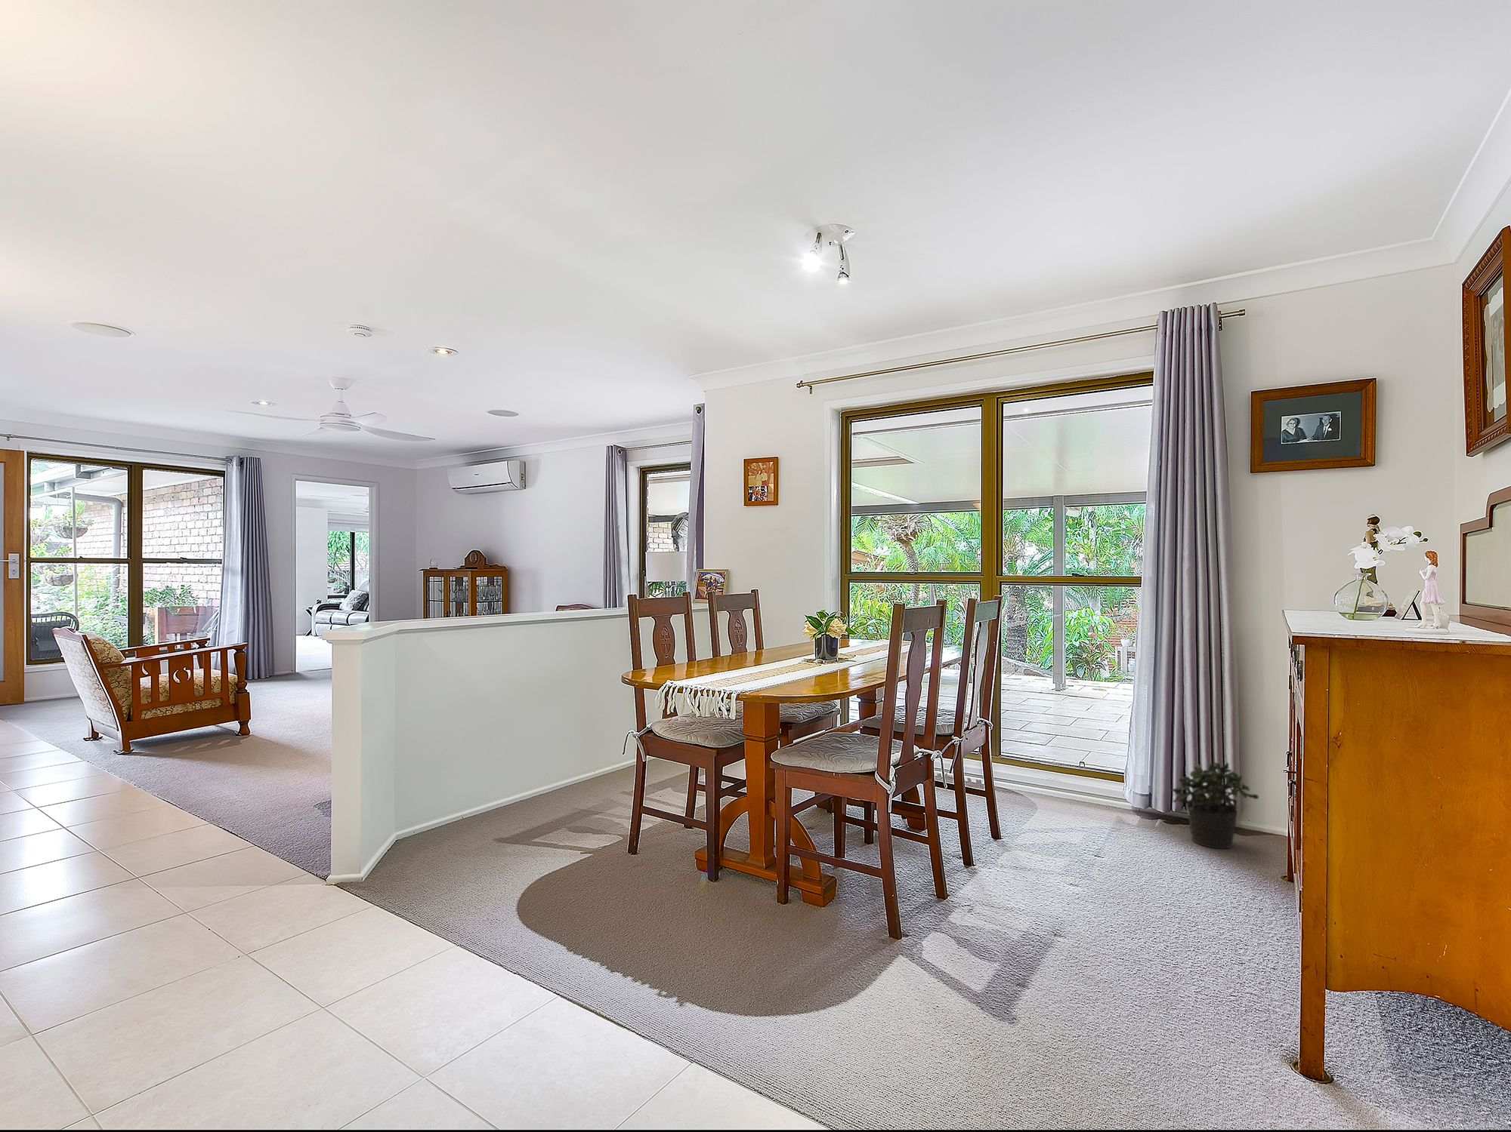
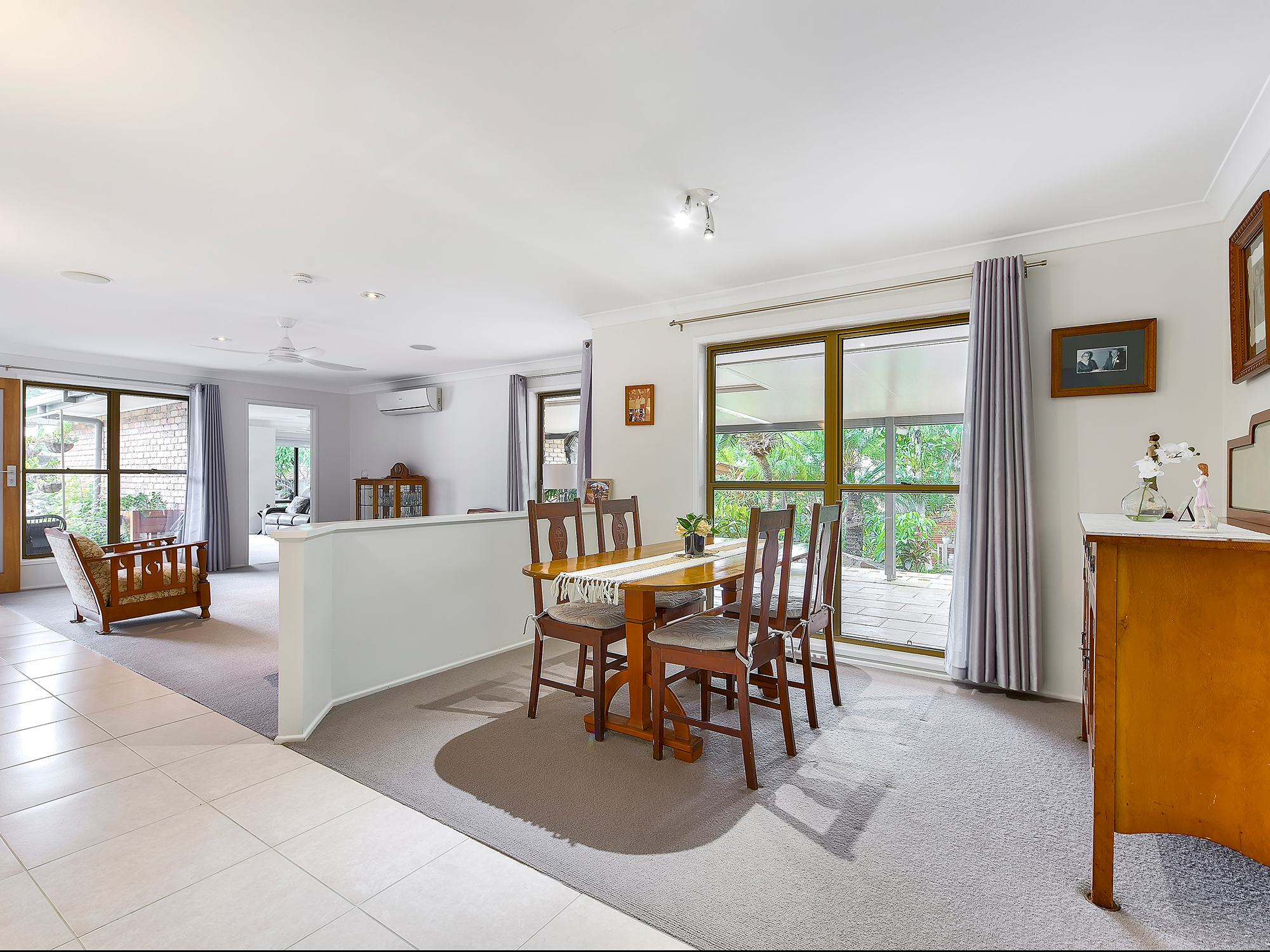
- potted plant (1216, 801)
